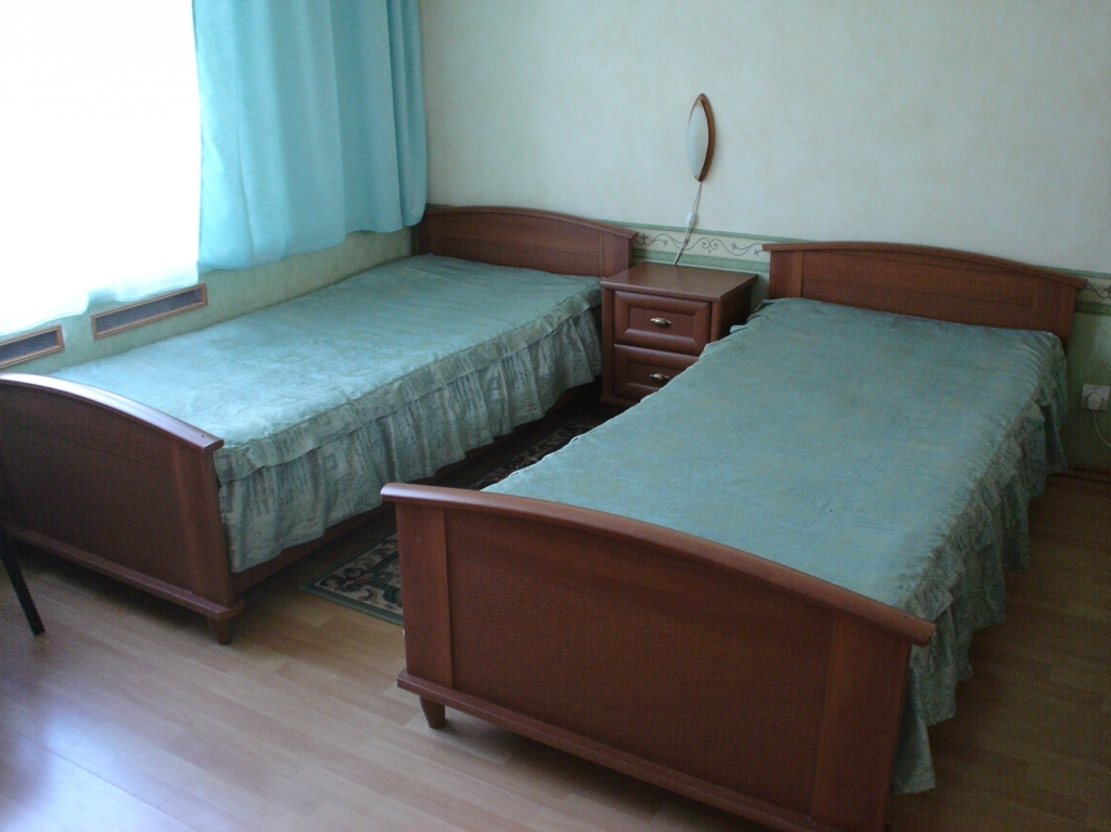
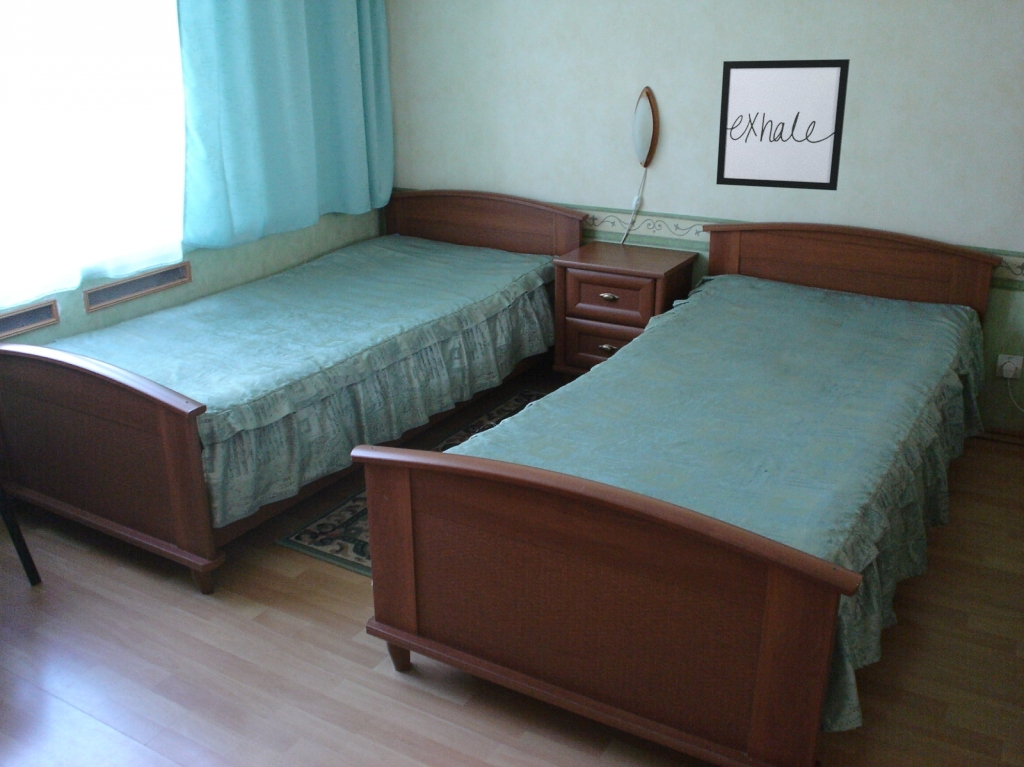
+ wall art (779, 125)
